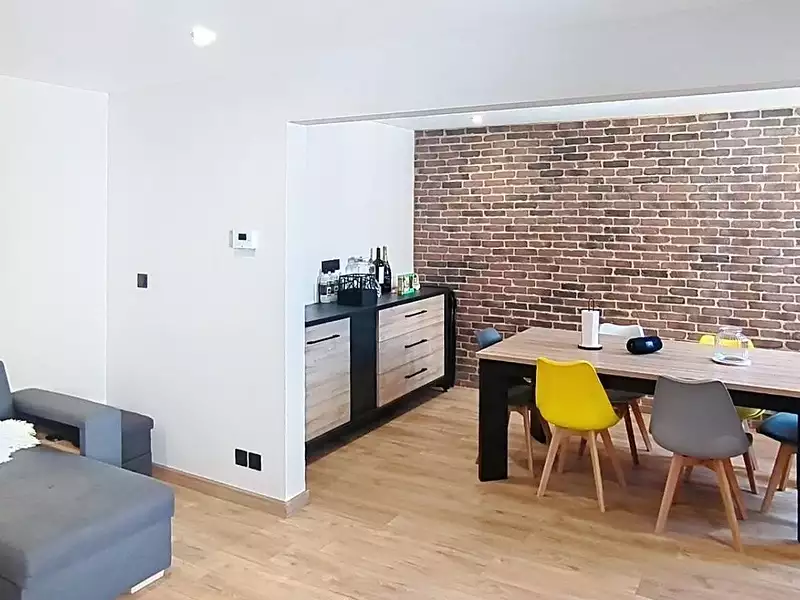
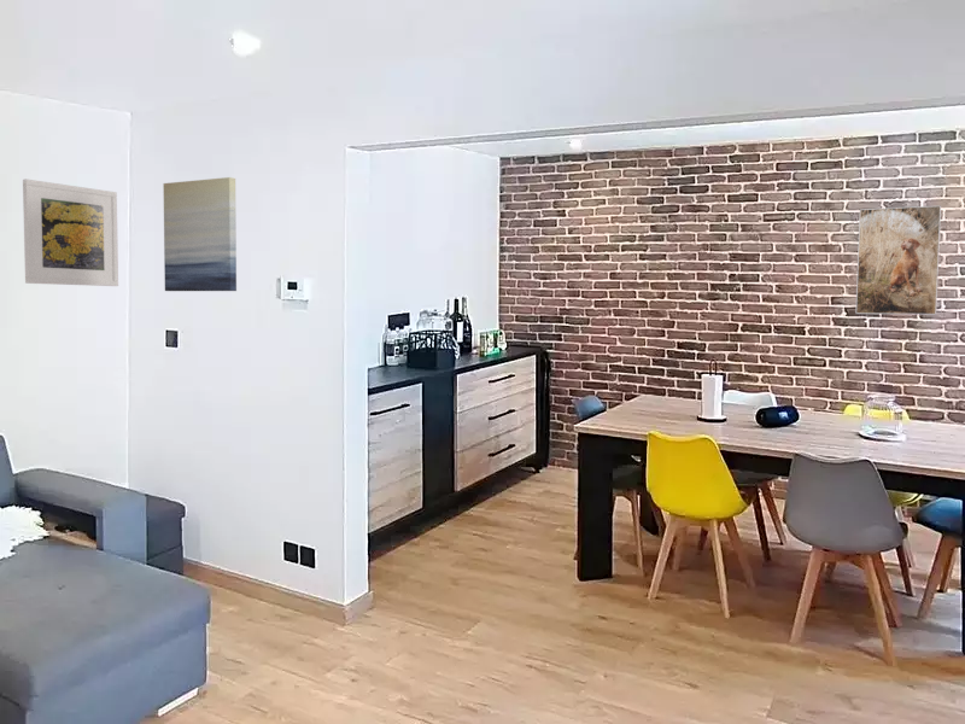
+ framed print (896, 261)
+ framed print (72, 235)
+ wall art (199, 235)
